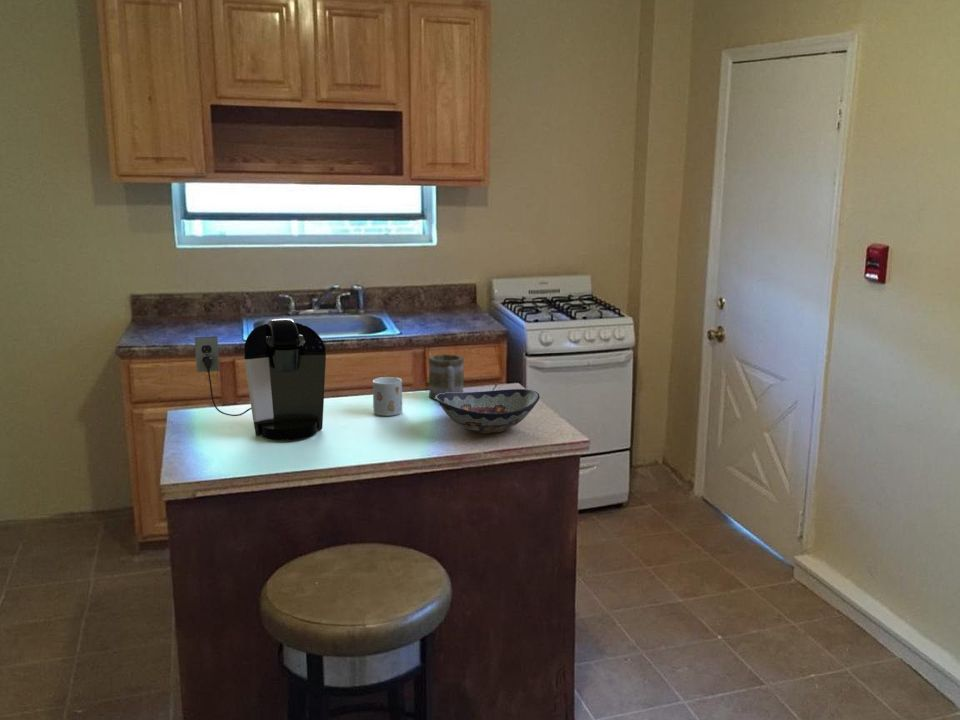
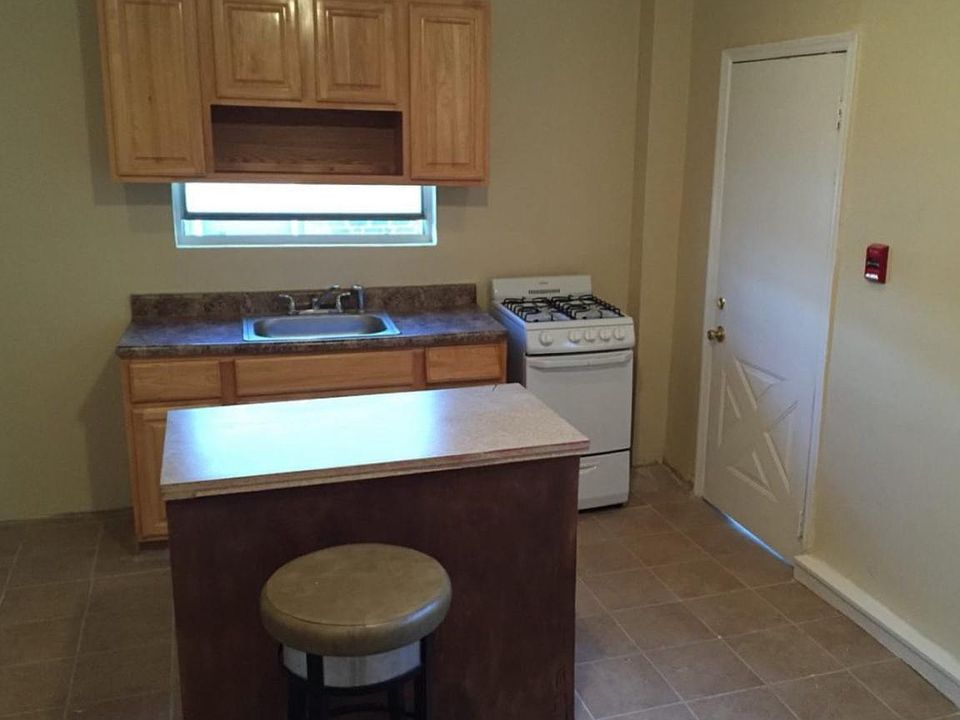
- coffee maker (262, 376)
- mug (447, 378)
- mug (386, 394)
- decorative bowl (487, 412)
